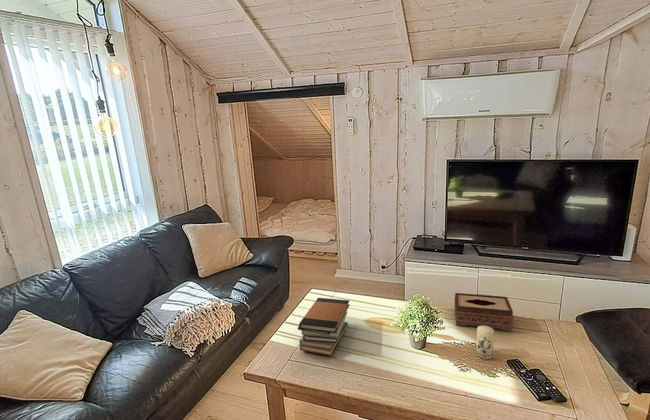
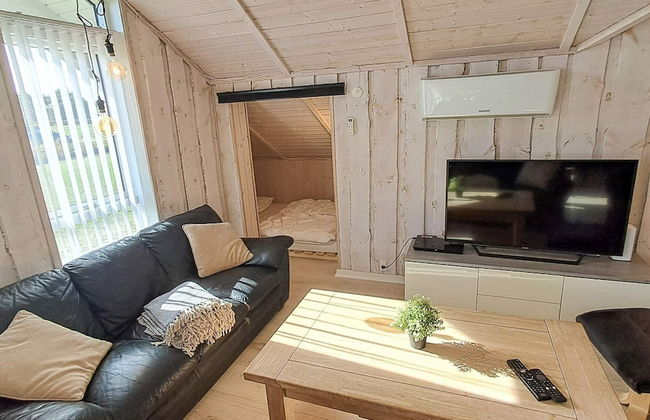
- book stack (325, 324)
- tissue box (481, 310)
- candle (484, 342)
